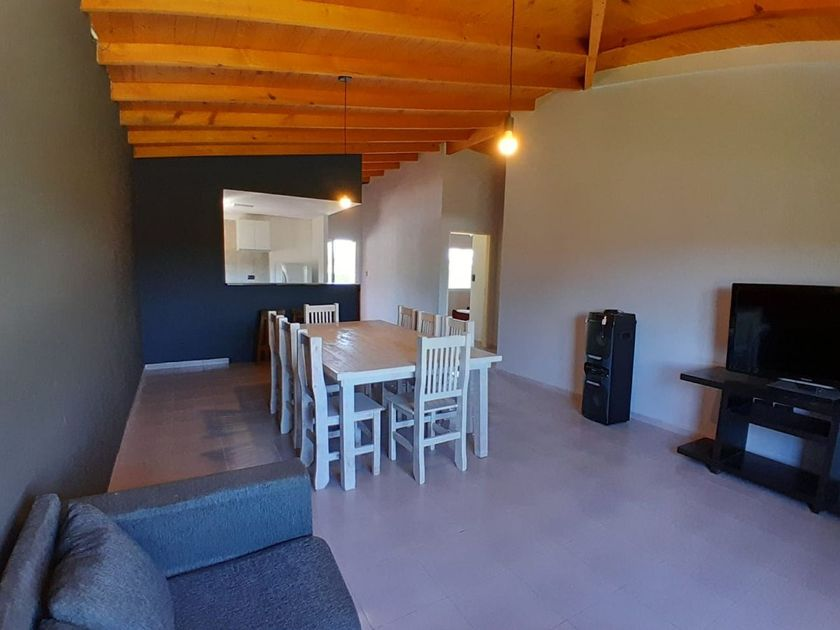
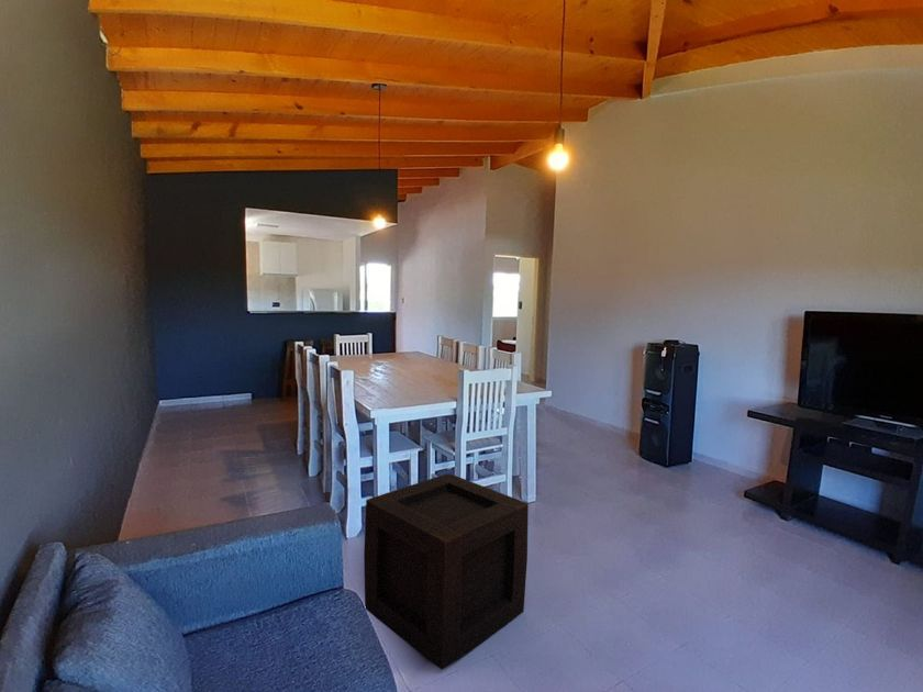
+ wooden crate (445, 556)
